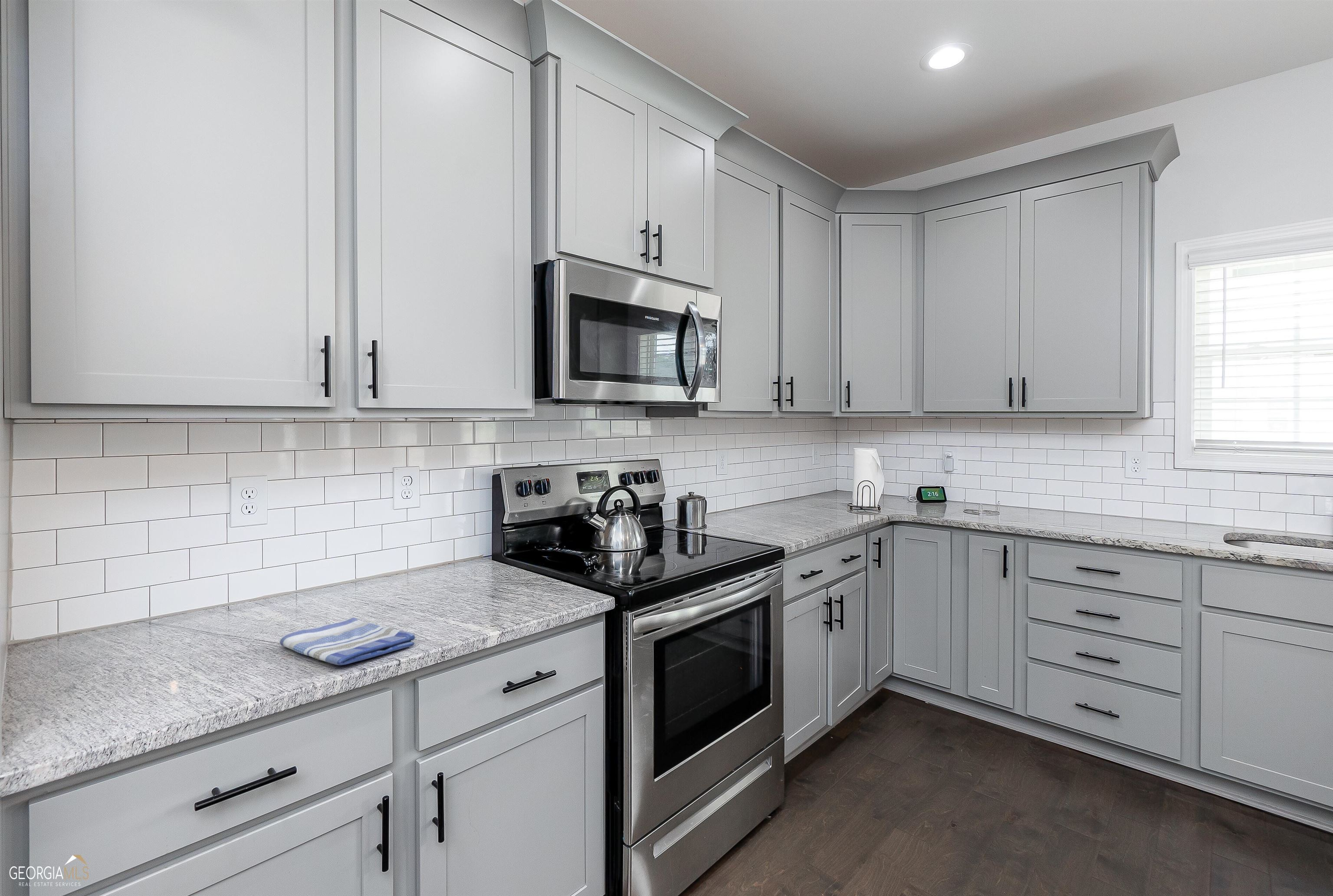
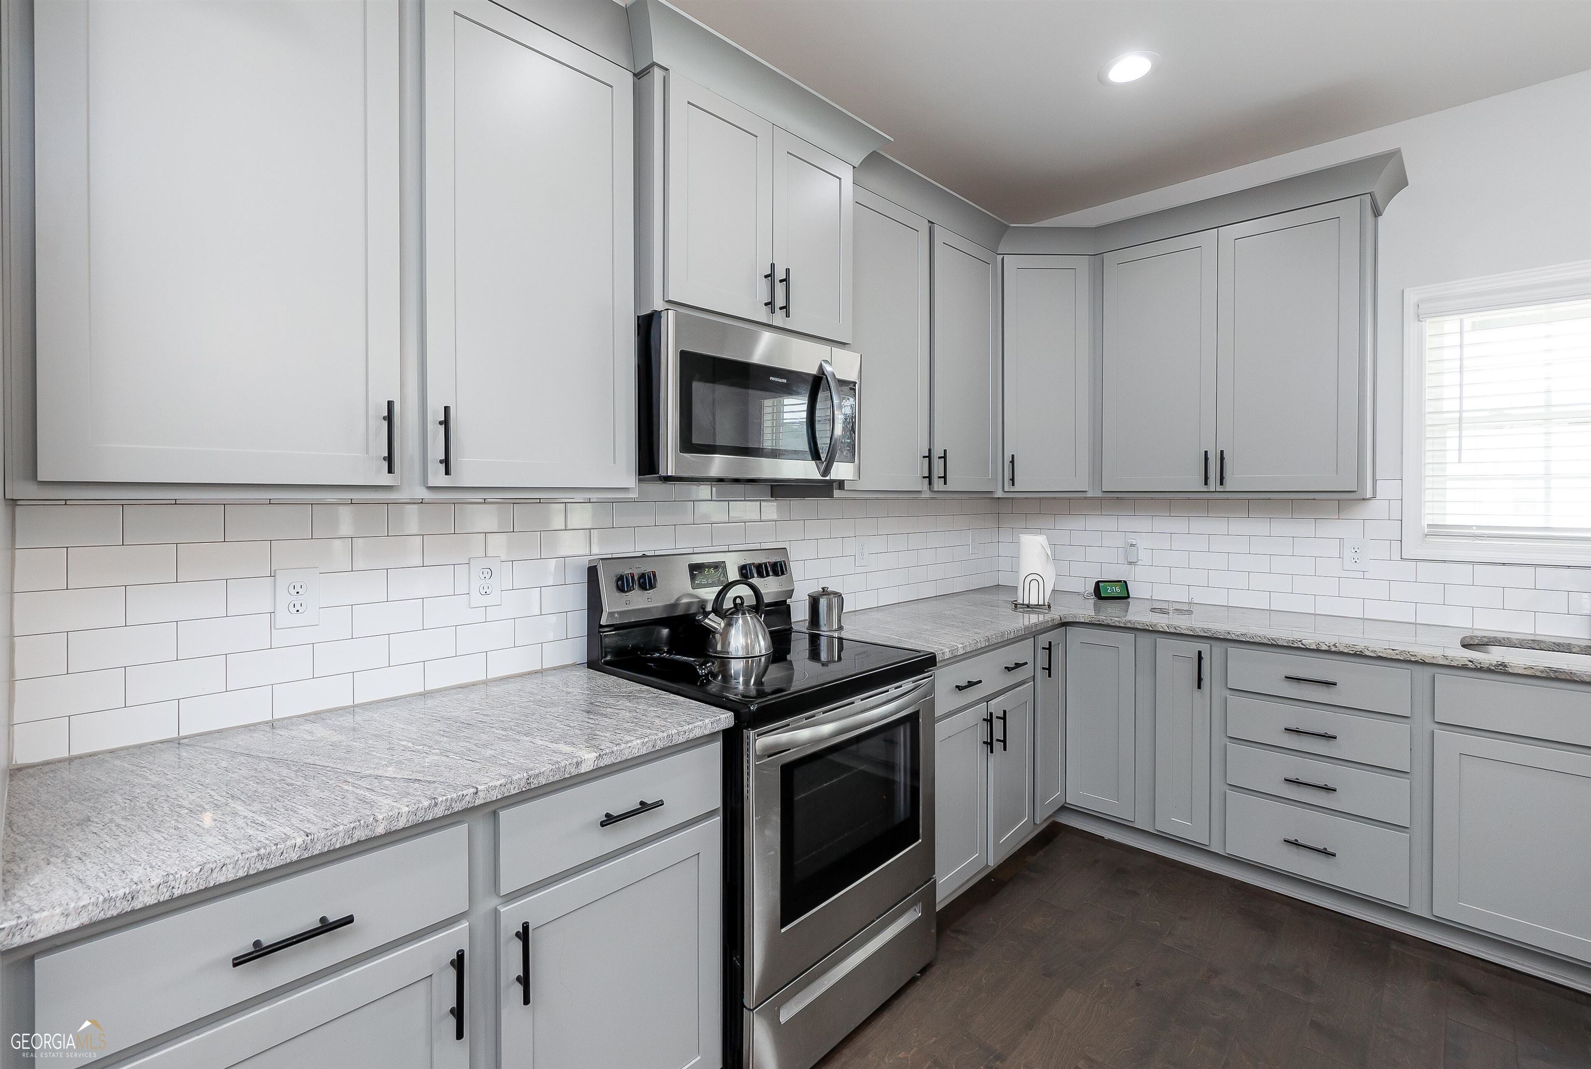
- dish towel (348, 640)
